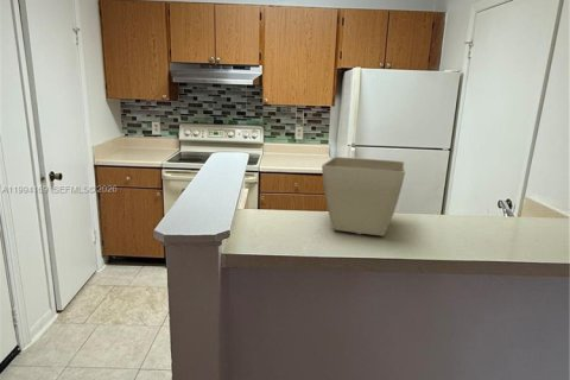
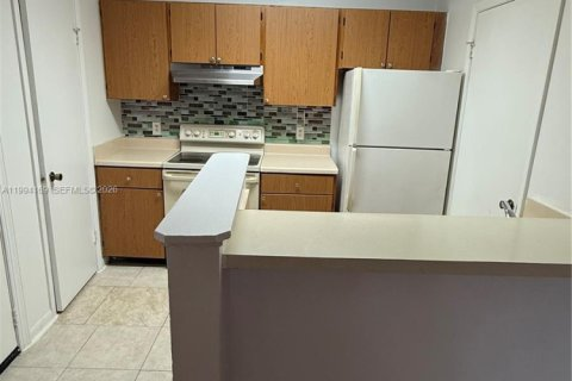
- flower pot (362, 195)
